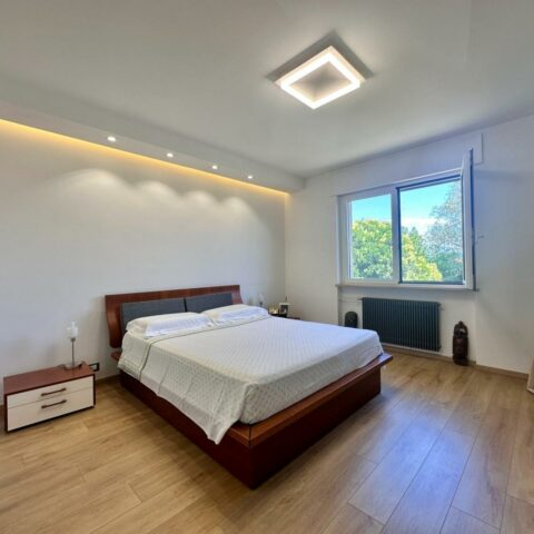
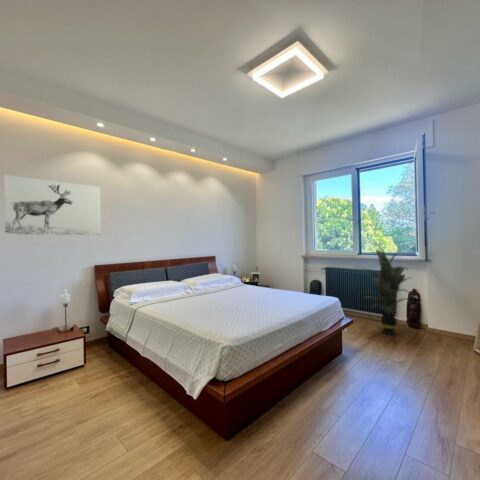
+ wall art (57, 208)
+ indoor plant (385, 287)
